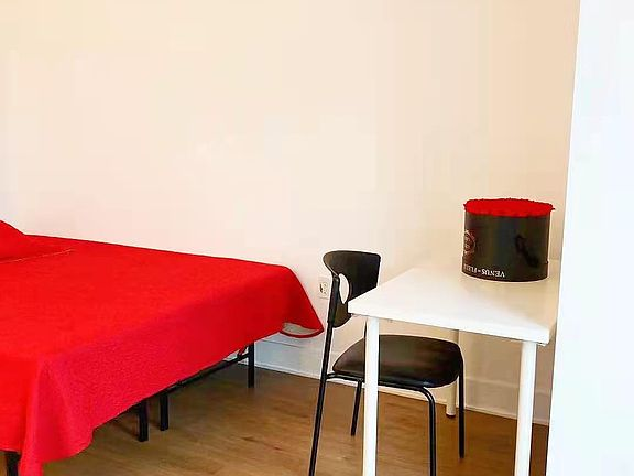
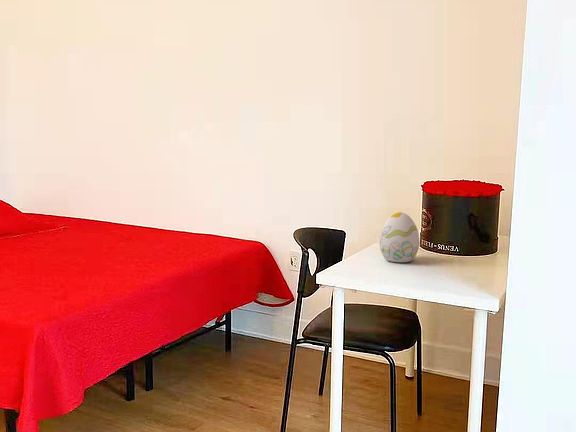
+ decorative egg (399, 236)
